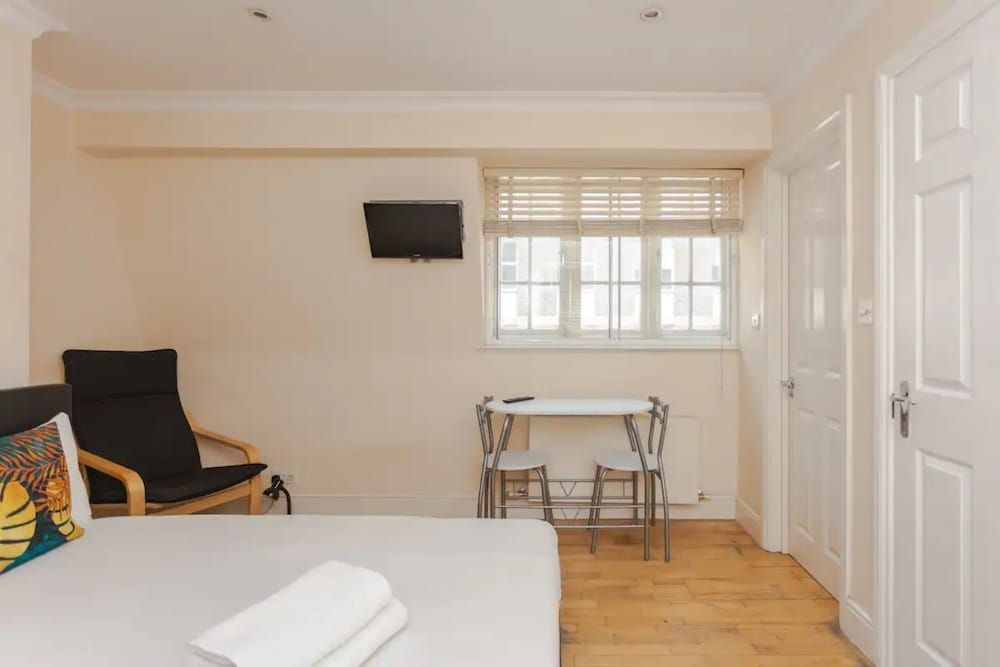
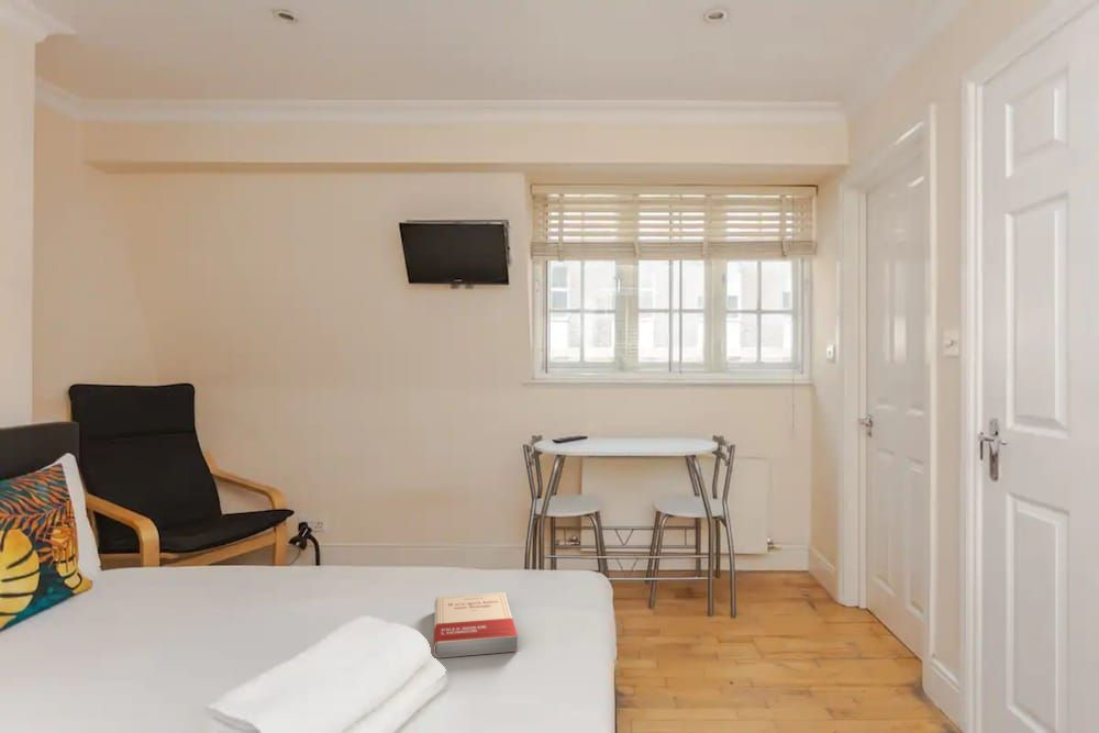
+ book (473, 621)
